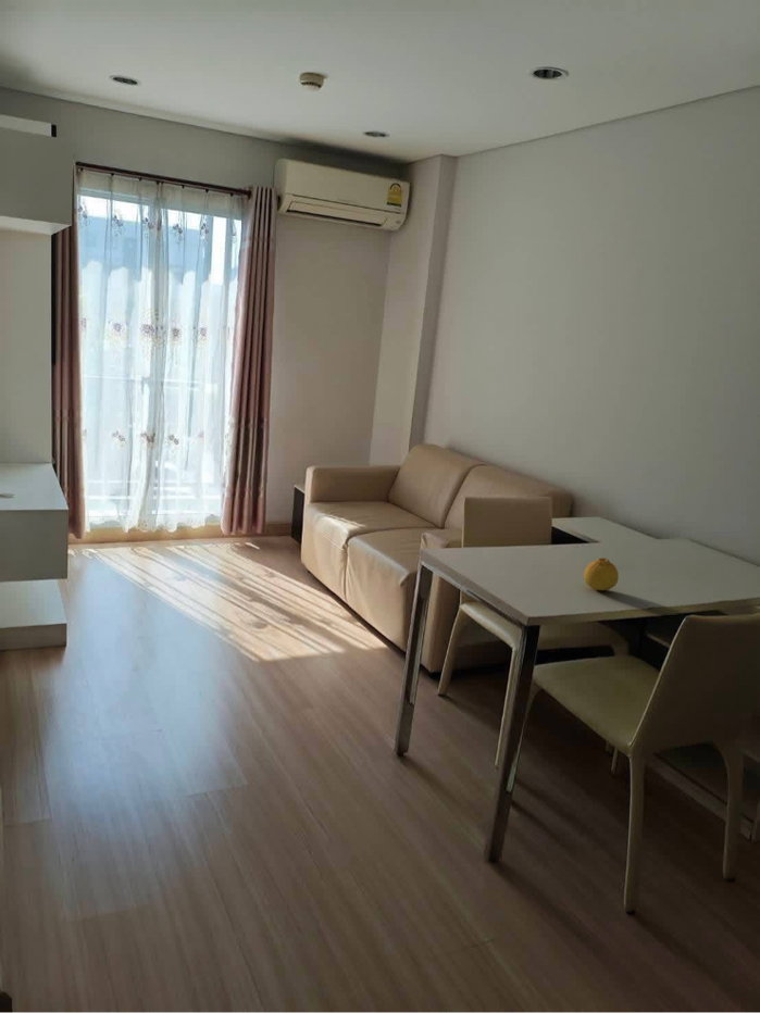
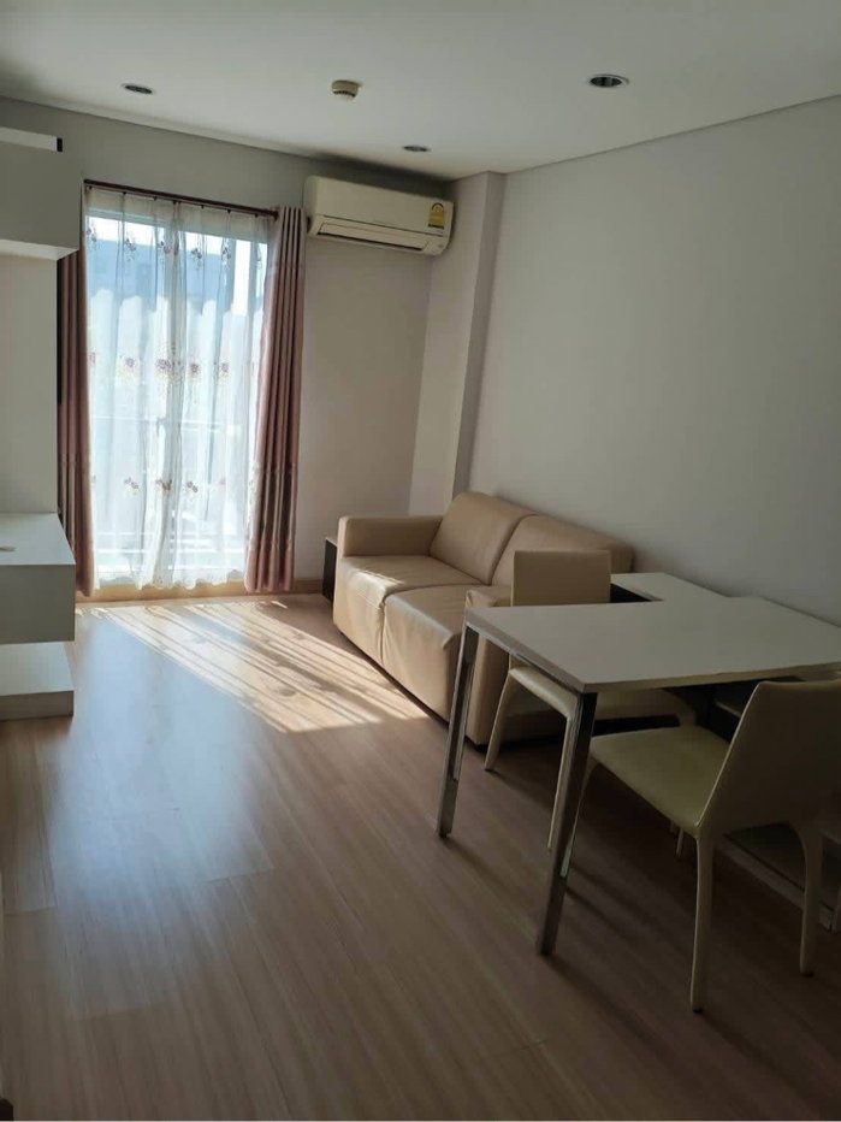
- fruit (601, 574)
